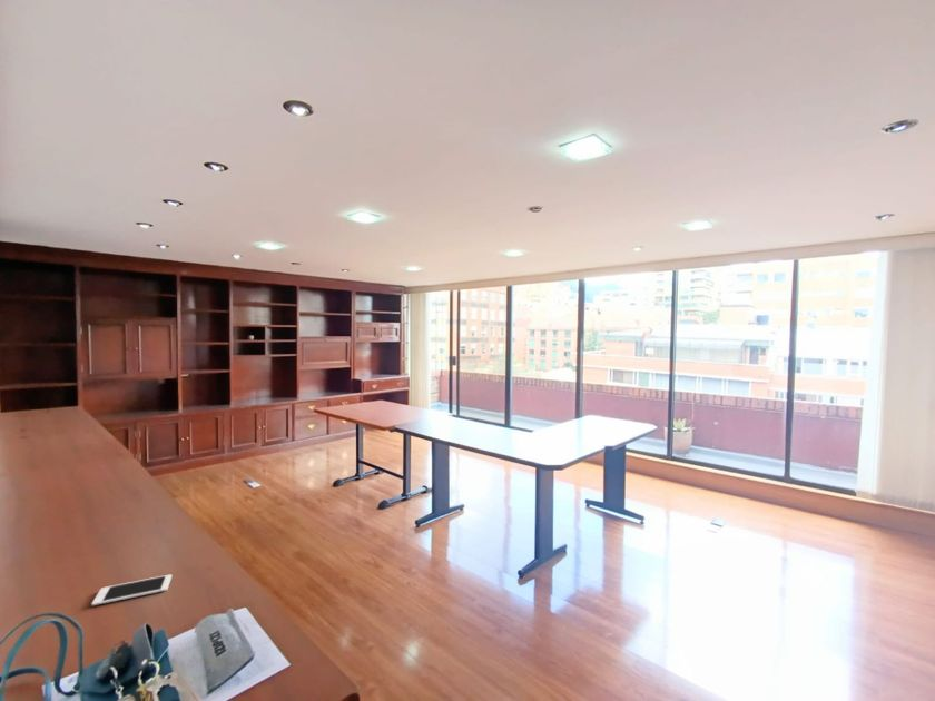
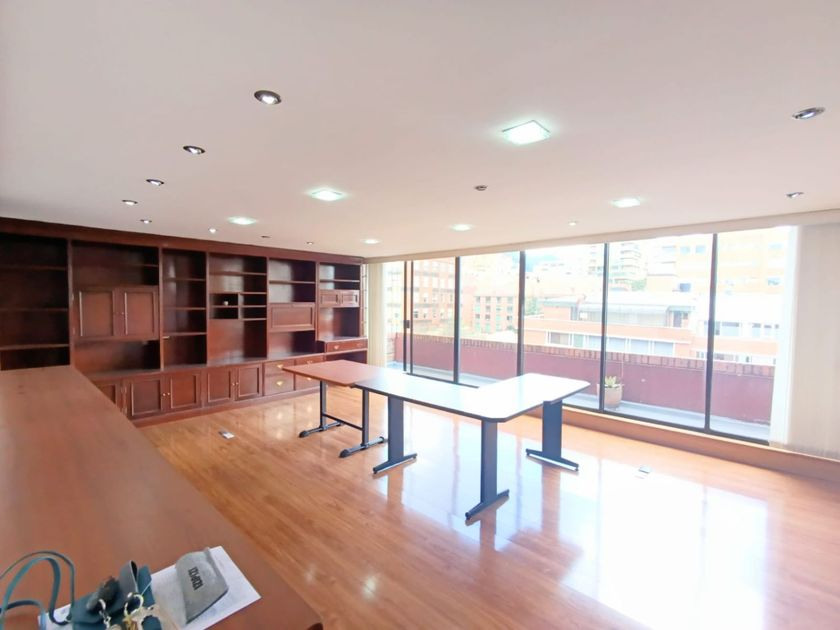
- cell phone (134, 589)
